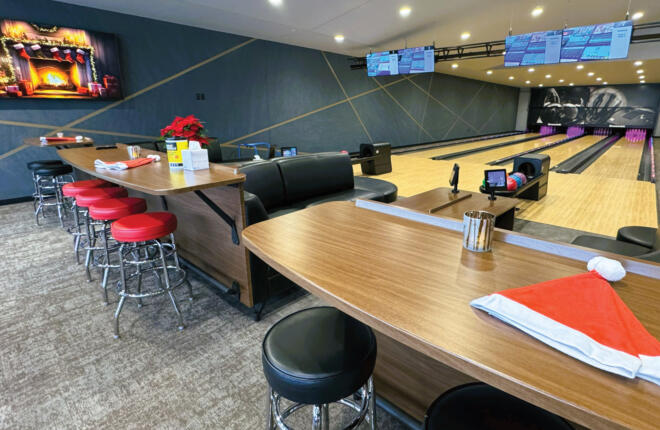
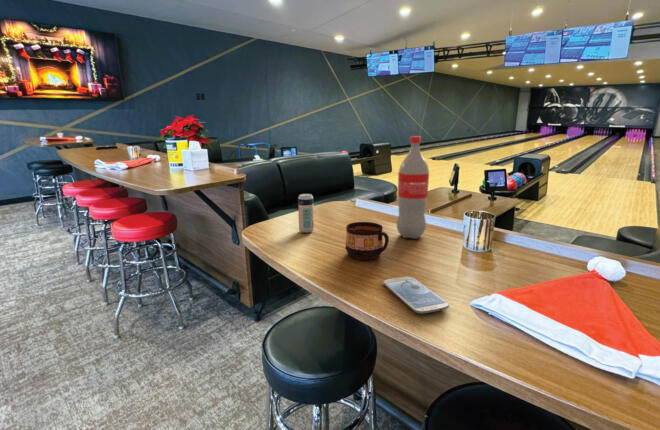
+ pop (412, 187)
+ cup (364, 241)
+ beer can (306, 213)
+ smartphone (413, 293)
